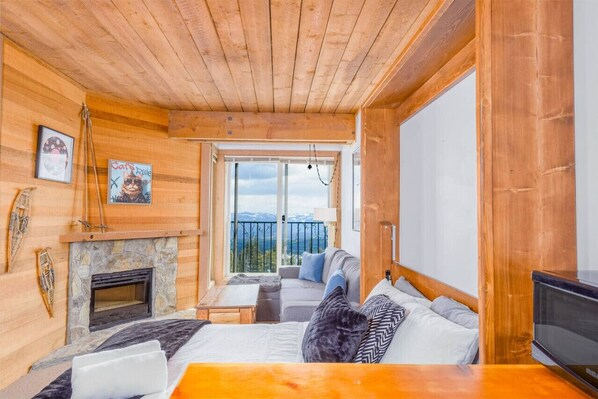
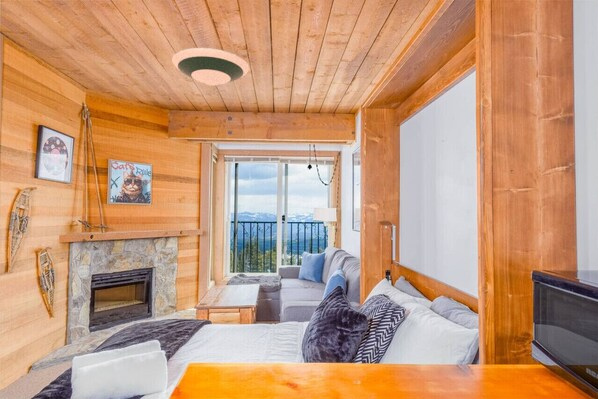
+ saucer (211, 74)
